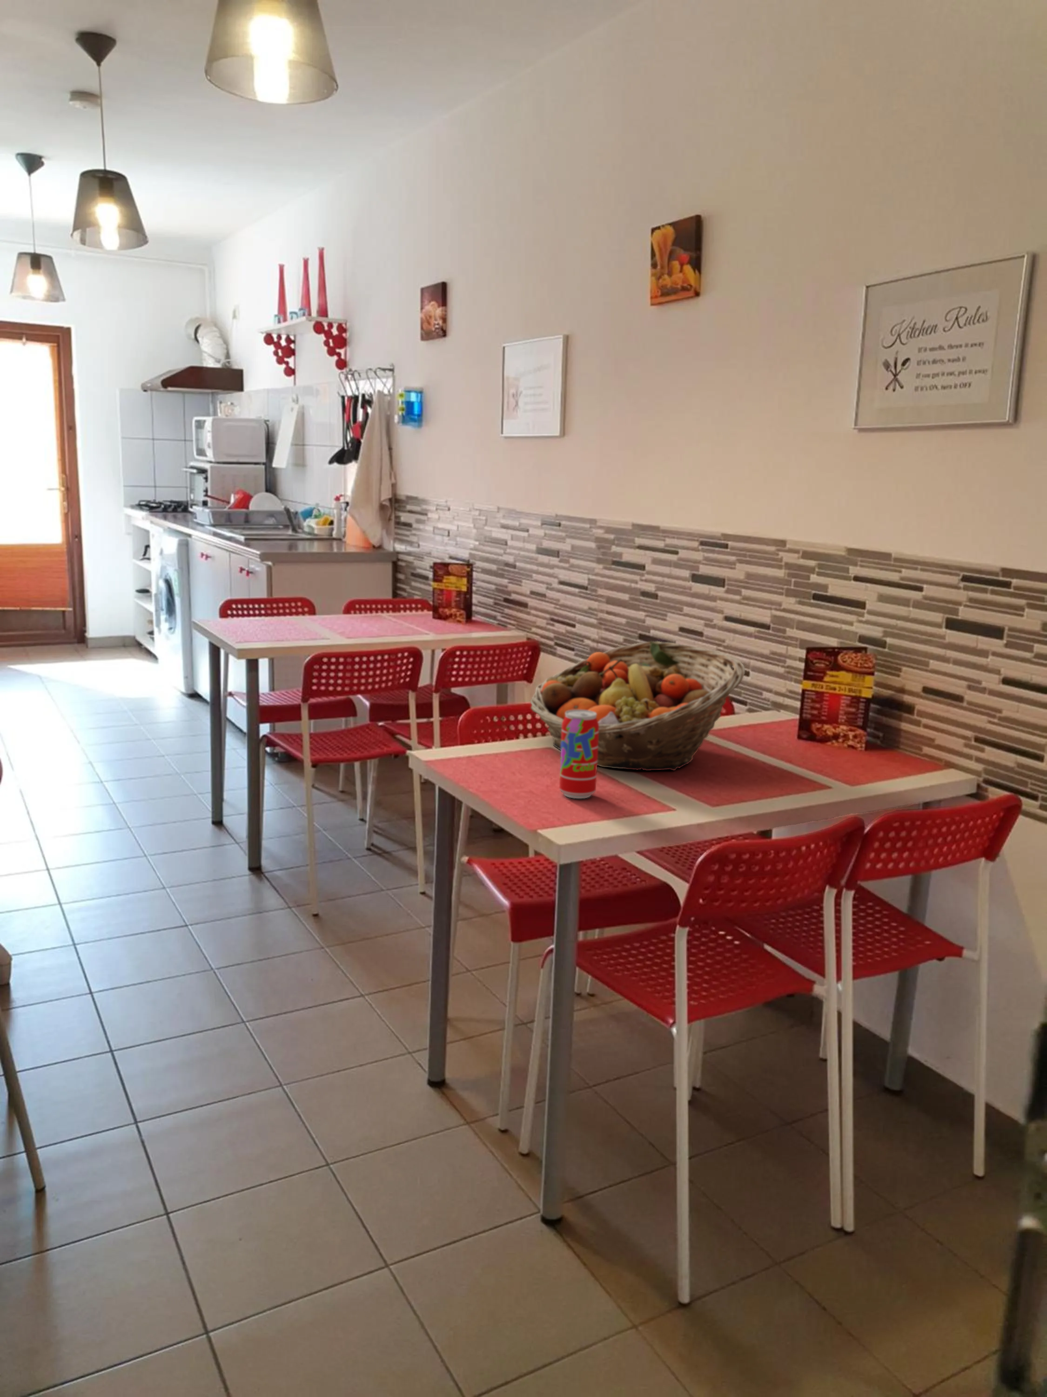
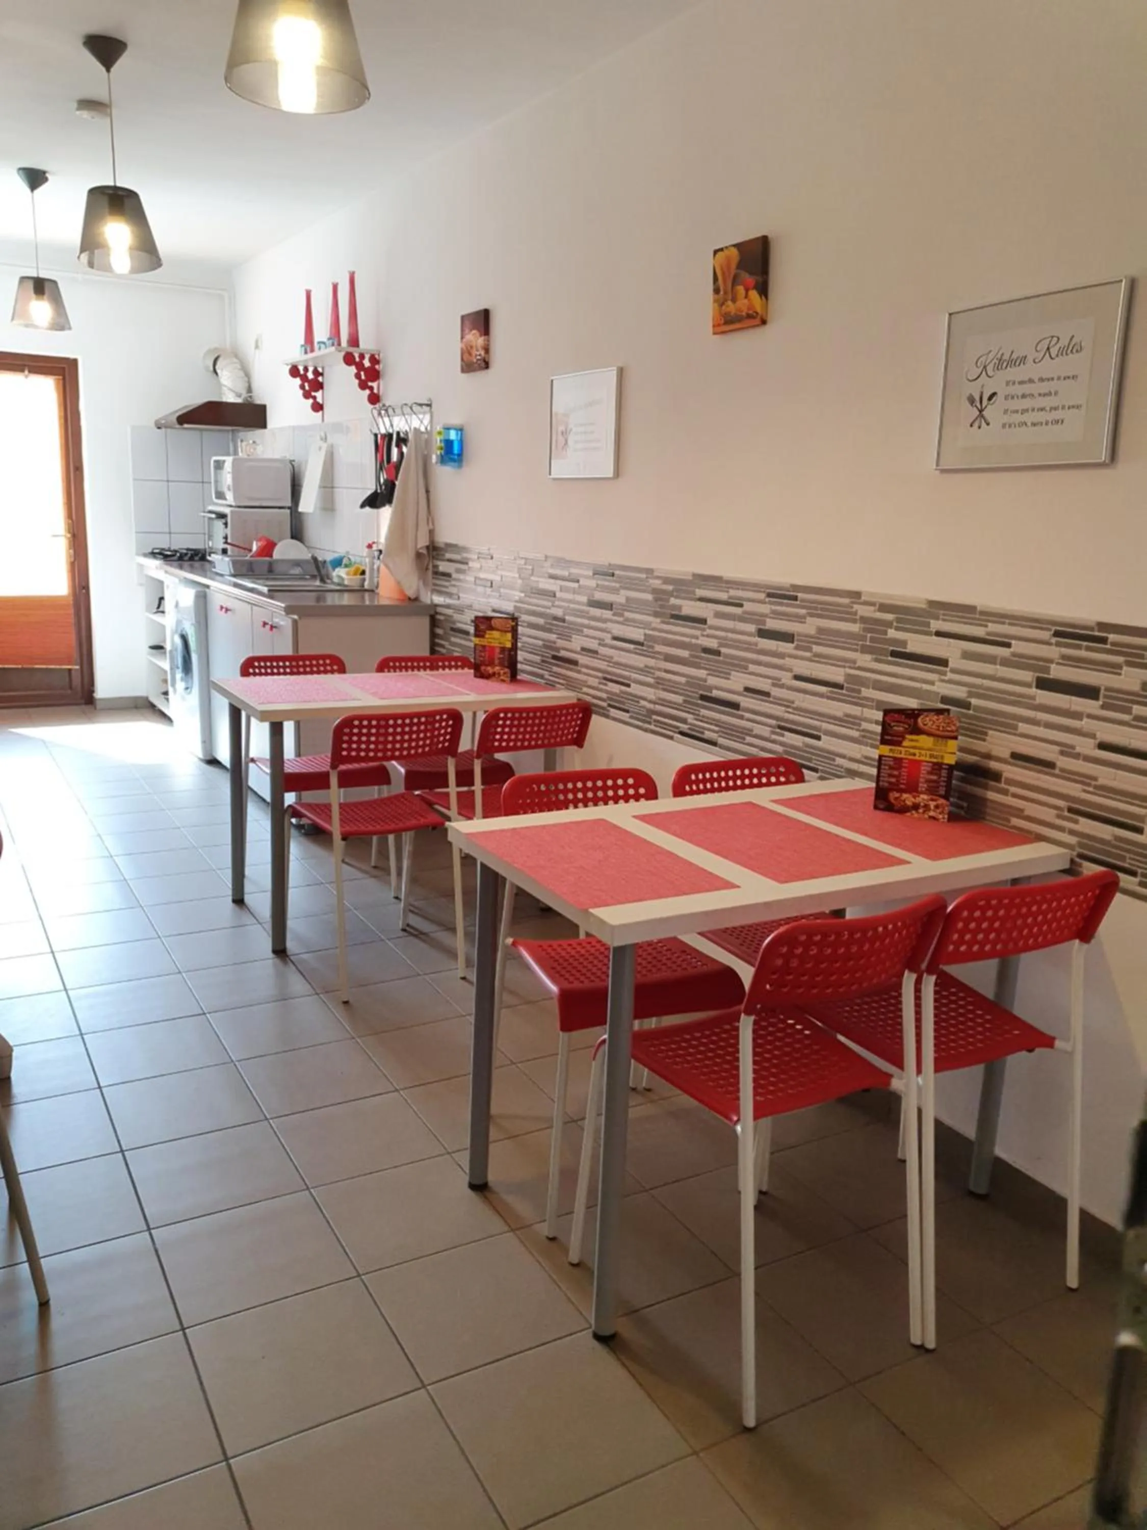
- beverage can (578, 754)
- fruit basket (633, 701)
